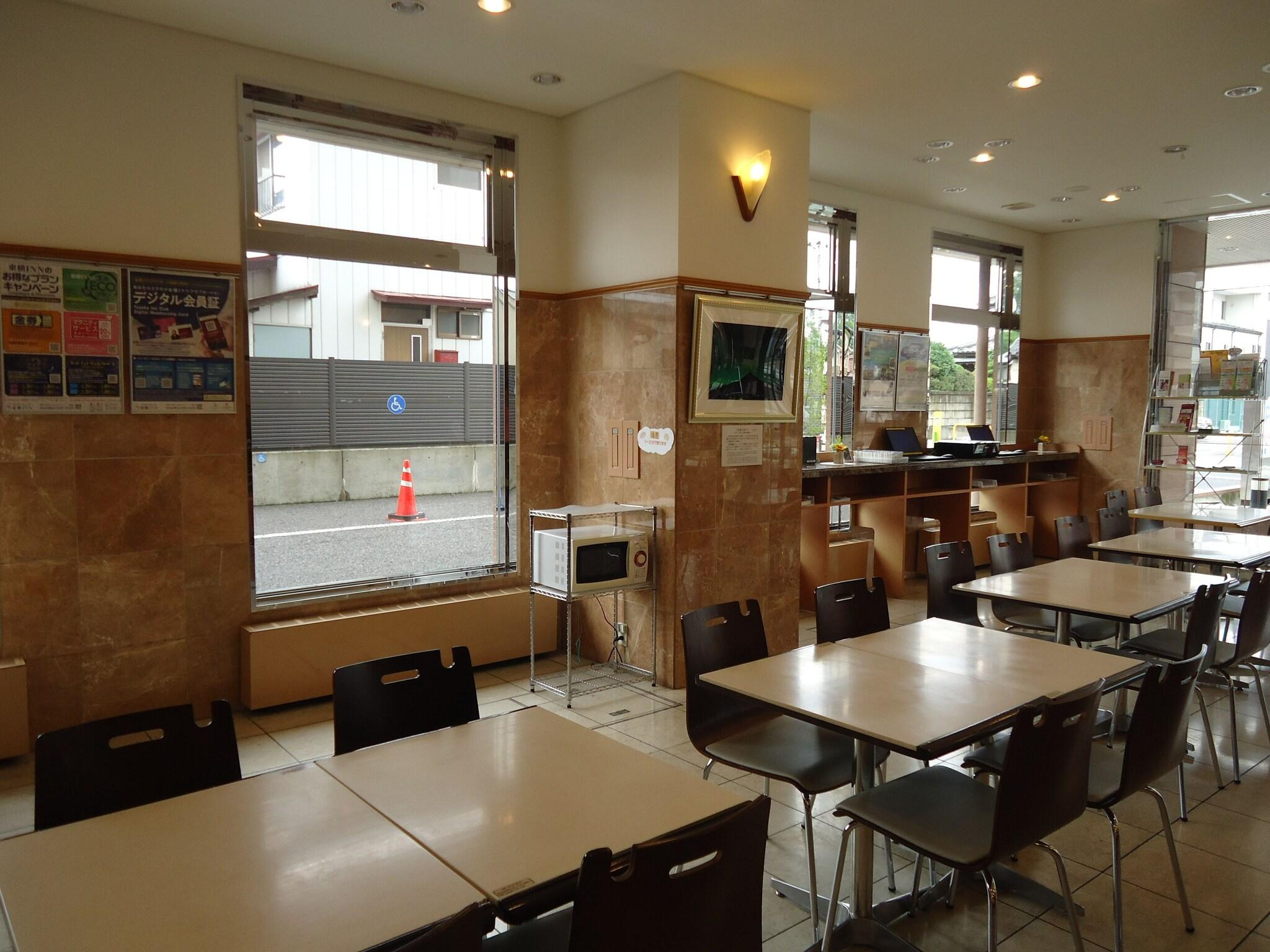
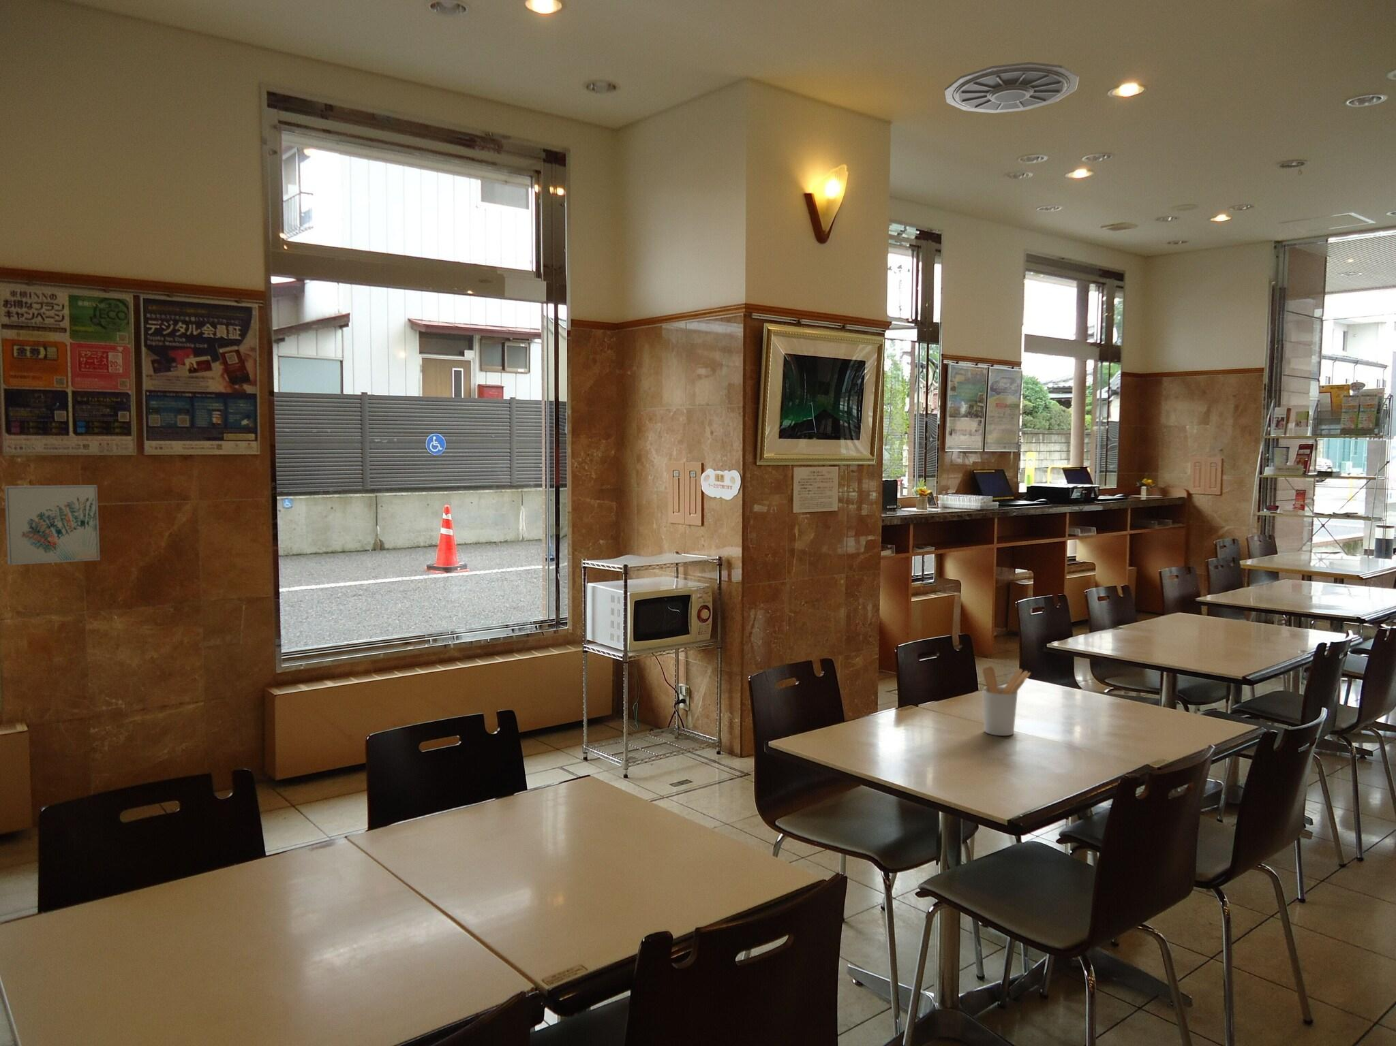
+ wall art (53, 524)
+ utensil holder (1006, 700)
+ ceiling vent (1010, 92)
